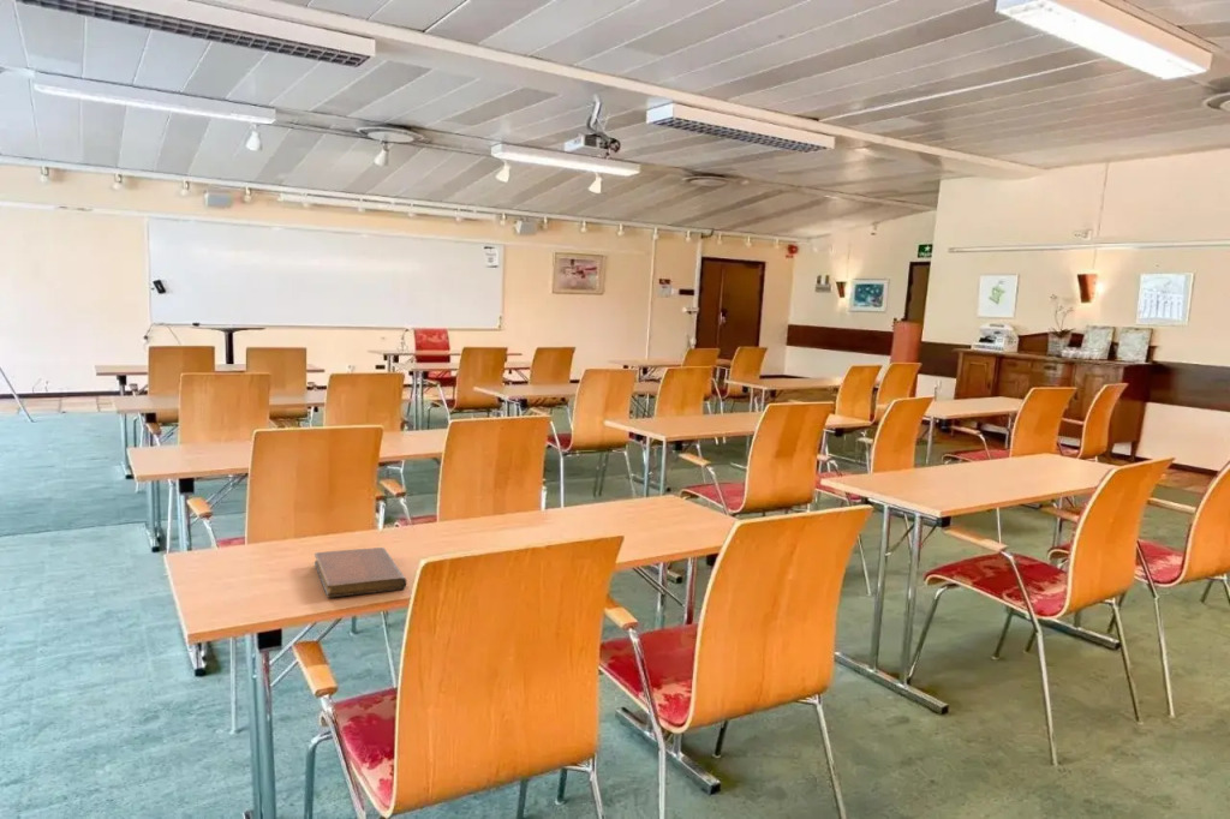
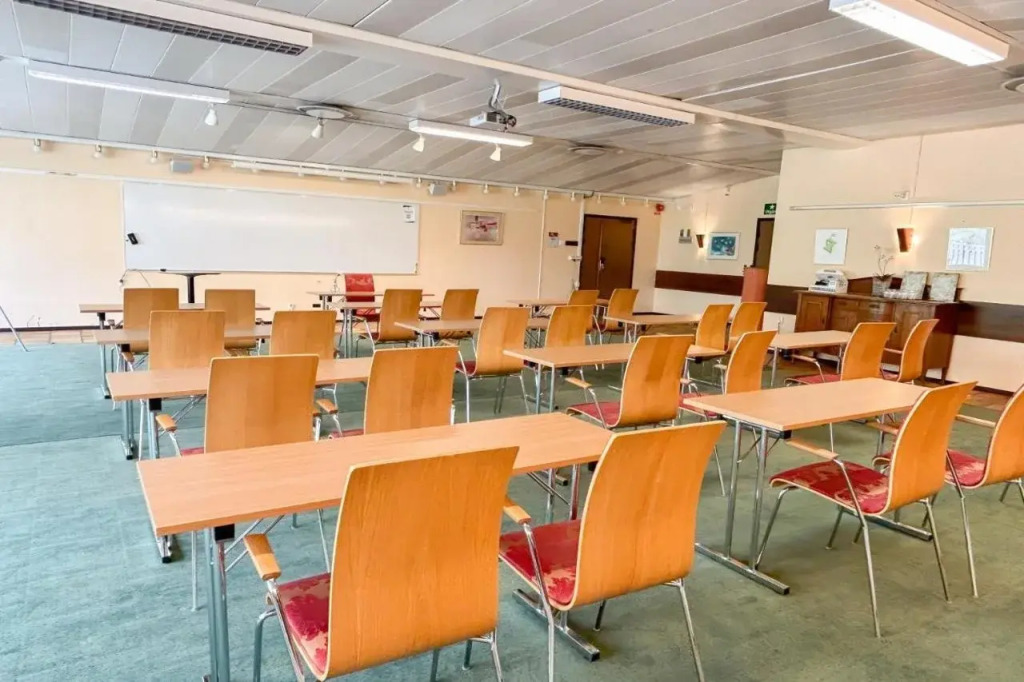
- notebook (358, 569)
